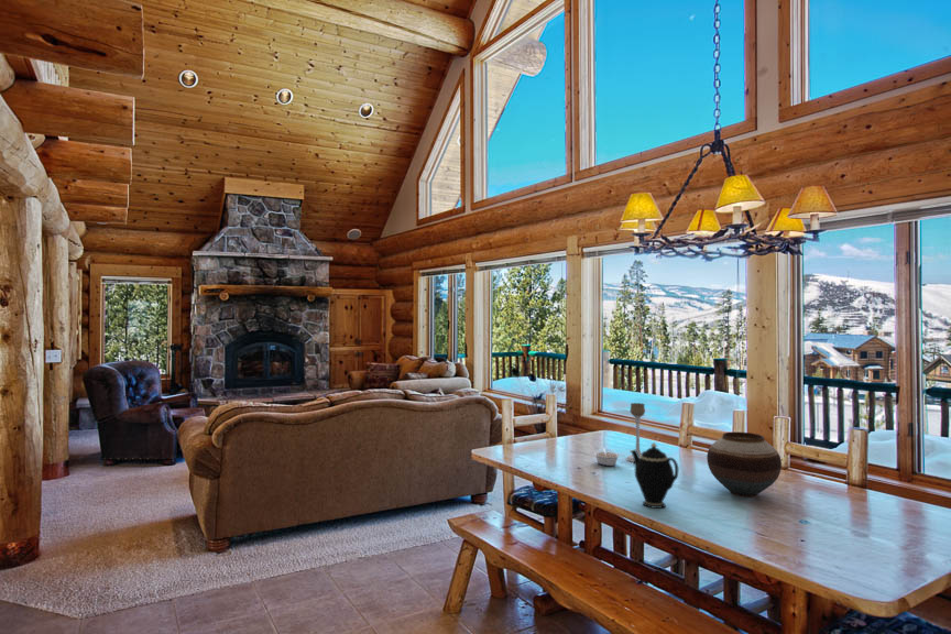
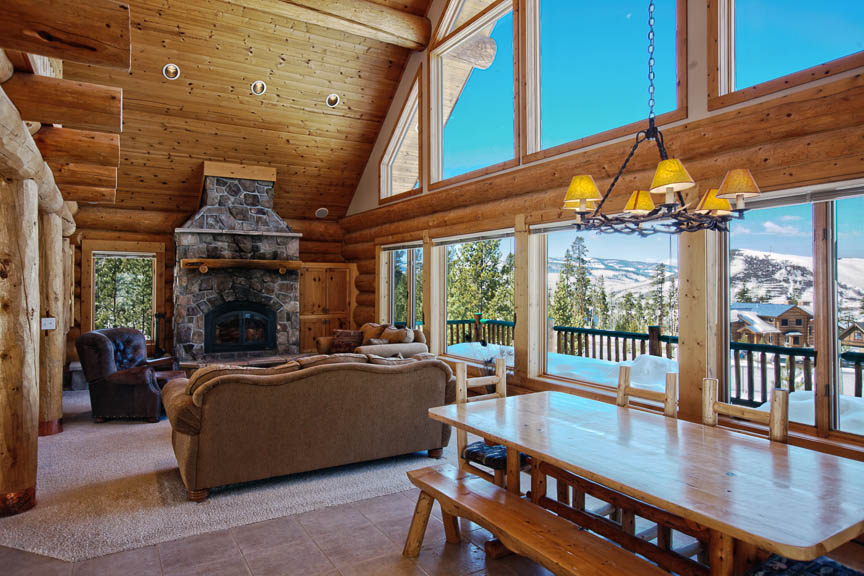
- teapot (653, 473)
- vase (743, 463)
- candle holder (637, 431)
- legume (605, 457)
